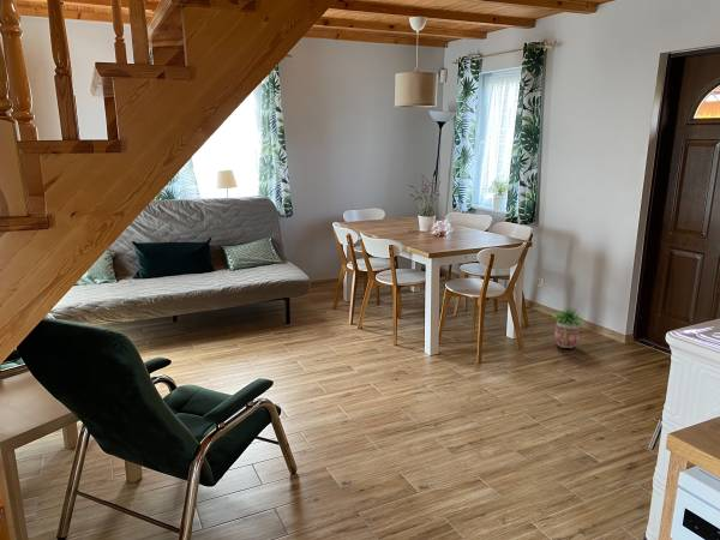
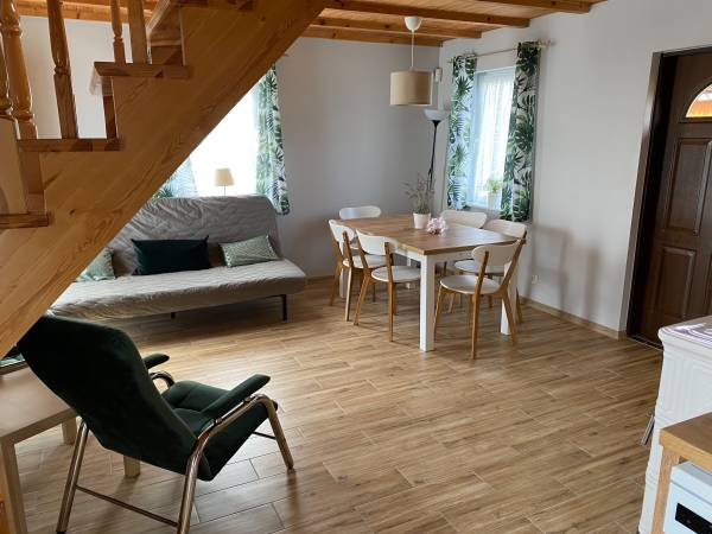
- potted plant (568, 325)
